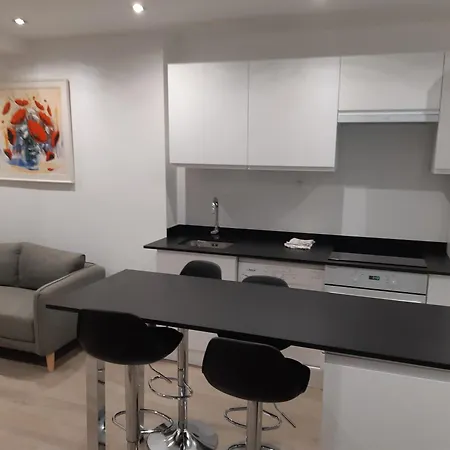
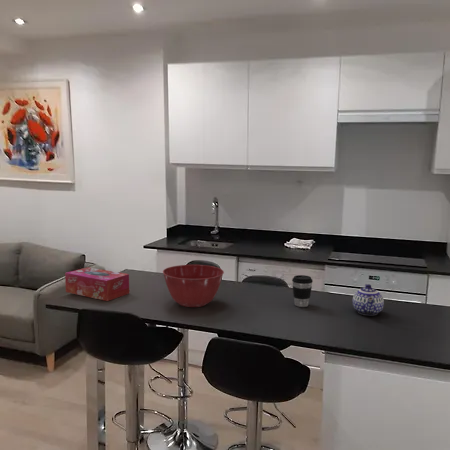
+ teapot (368, 298)
+ mixing bowl (193, 286)
+ tissue box (97, 283)
+ coffee cup (302, 291)
